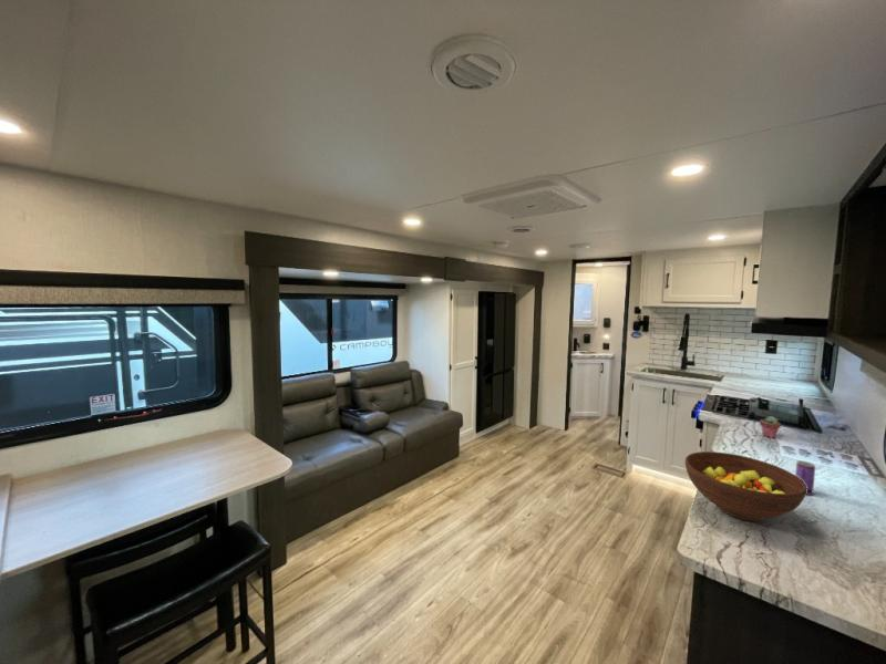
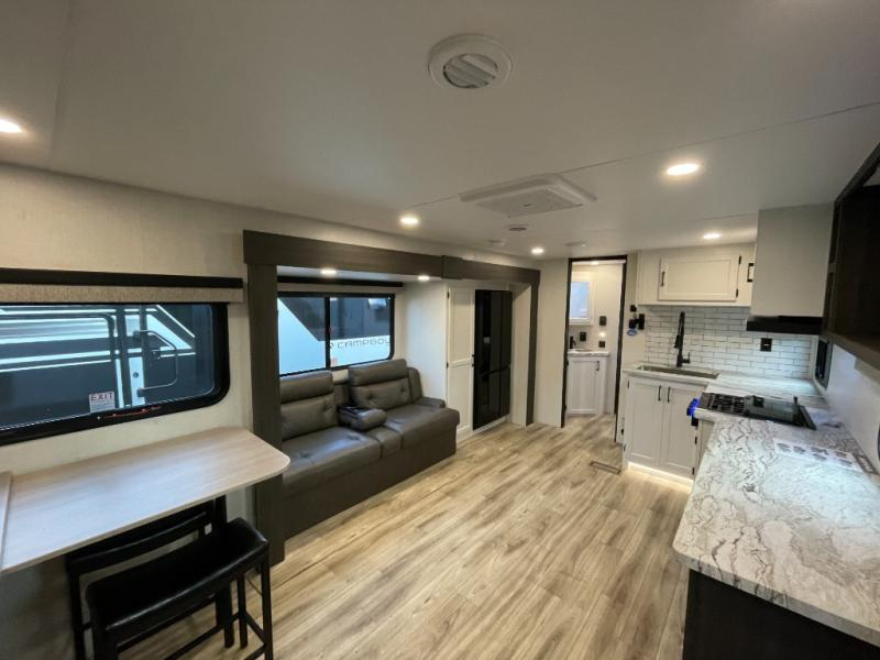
- beverage can (804, 477)
- potted succulent (770, 425)
- fruit bowl (739, 490)
